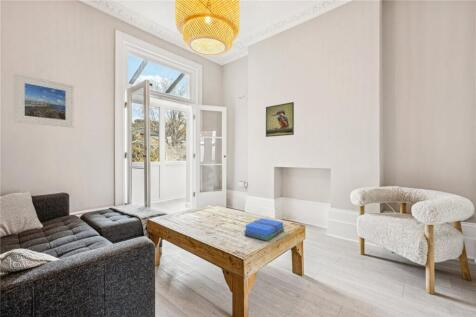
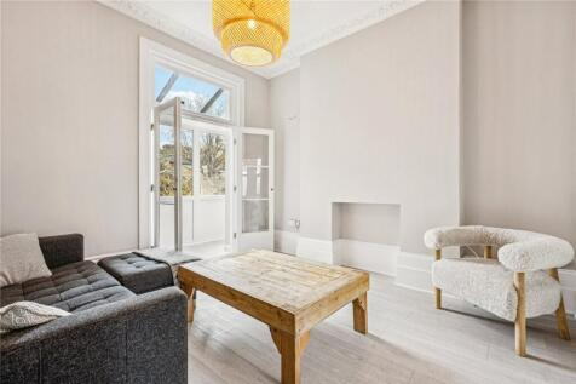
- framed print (46, 102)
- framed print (279, 120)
- books (264, 228)
